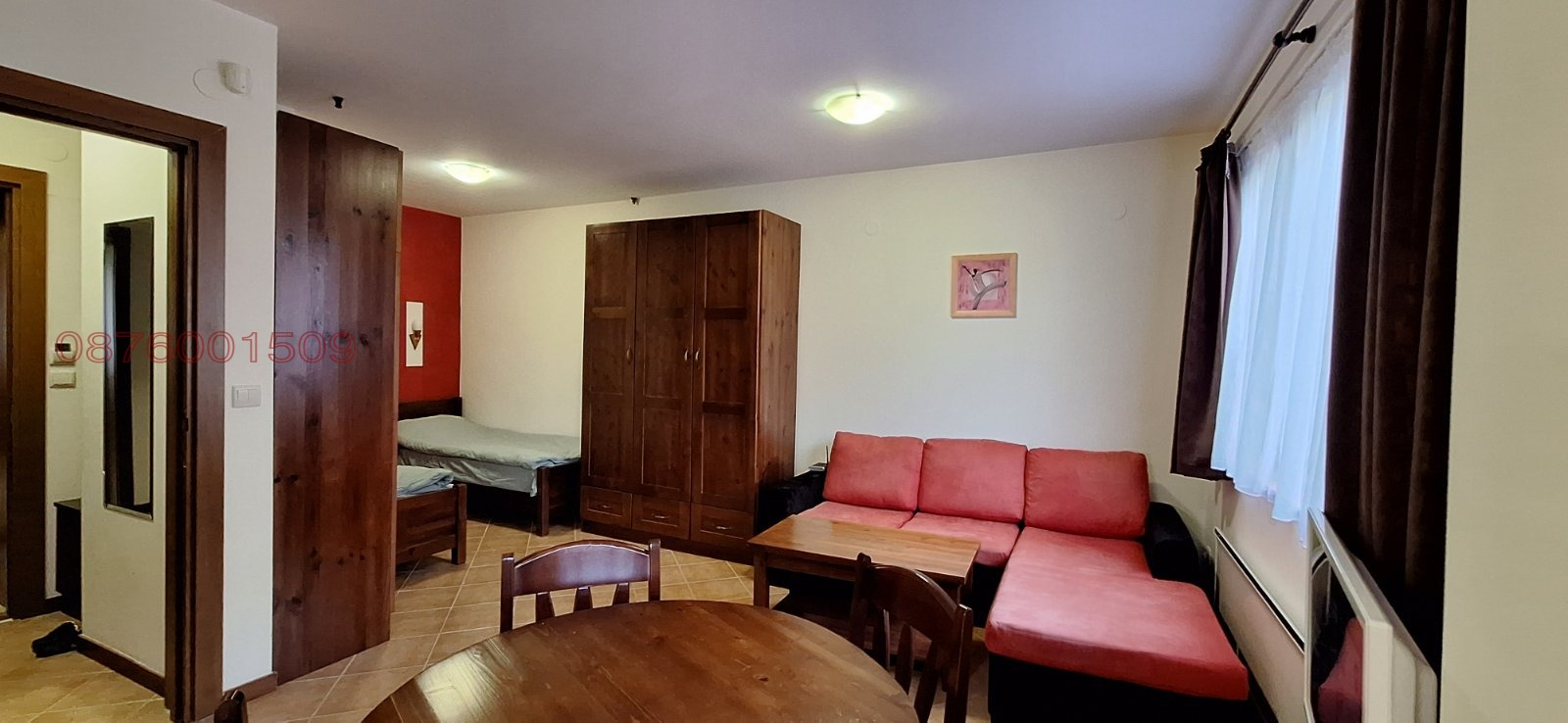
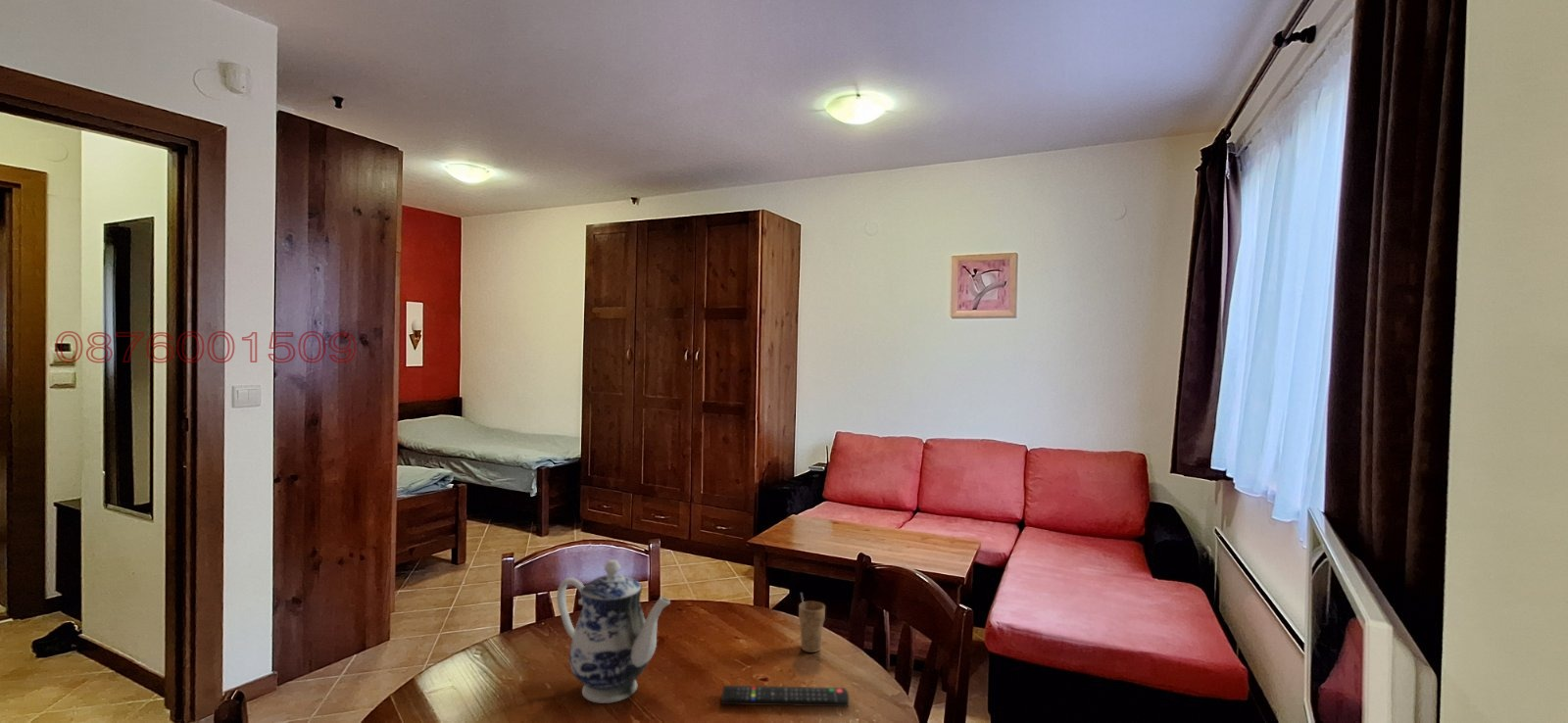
+ remote control (785, 698)
+ cup (811, 621)
+ teapot (611, 624)
